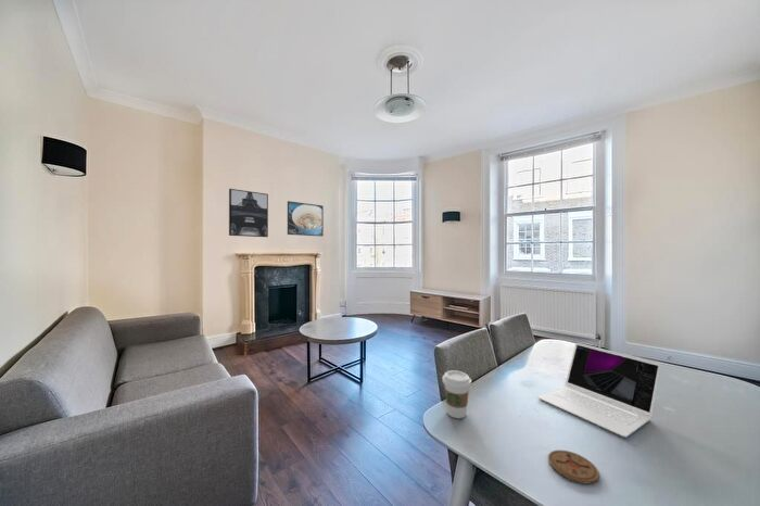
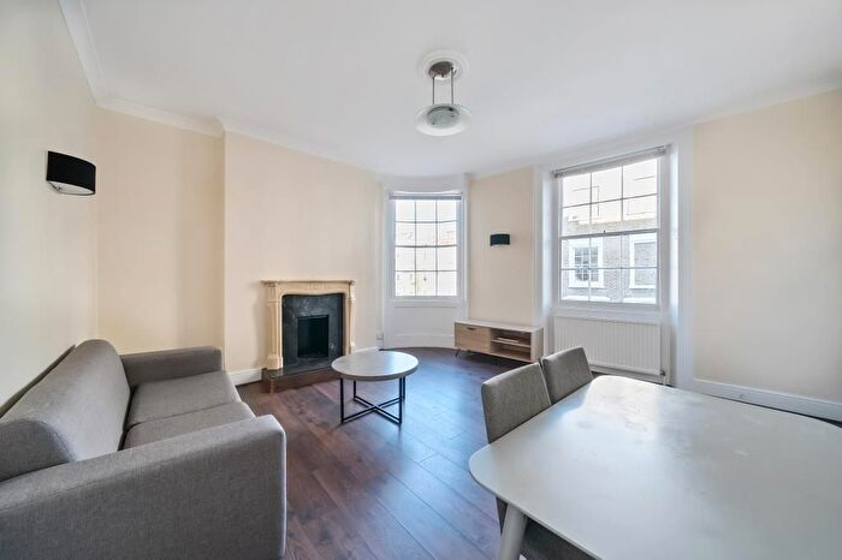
- laptop (596, 379)
- coaster (572, 465)
- coffee cup (456, 393)
- wall art (249, 214)
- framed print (305, 219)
